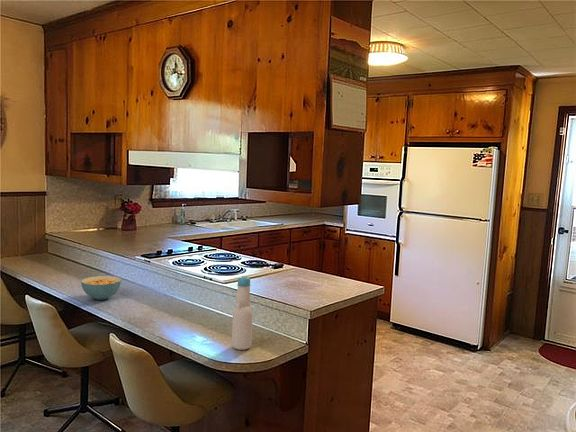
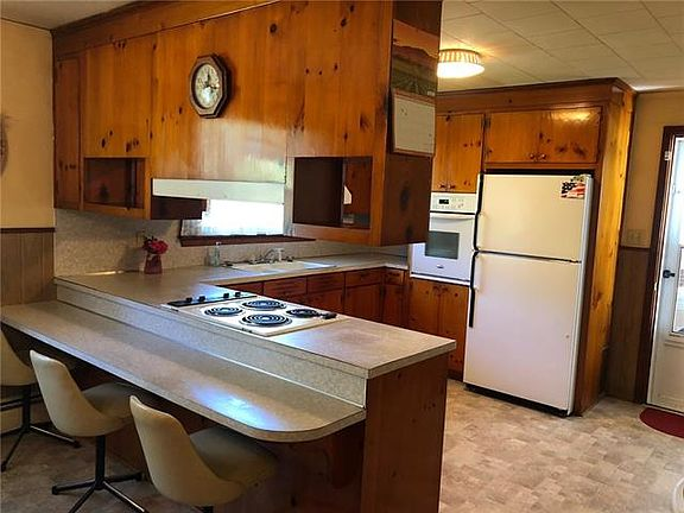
- bottle (242, 311)
- cereal bowl (101, 289)
